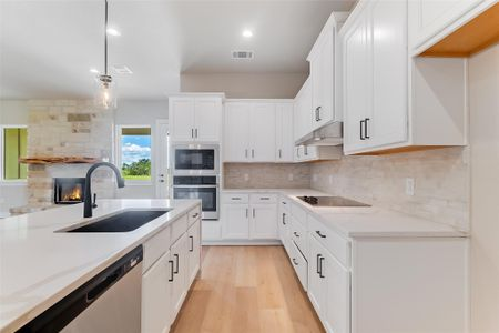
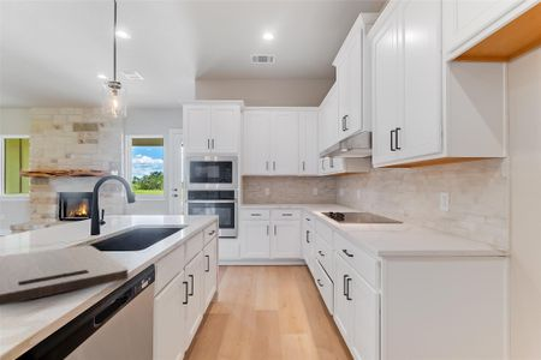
+ cutting board (48, 268)
